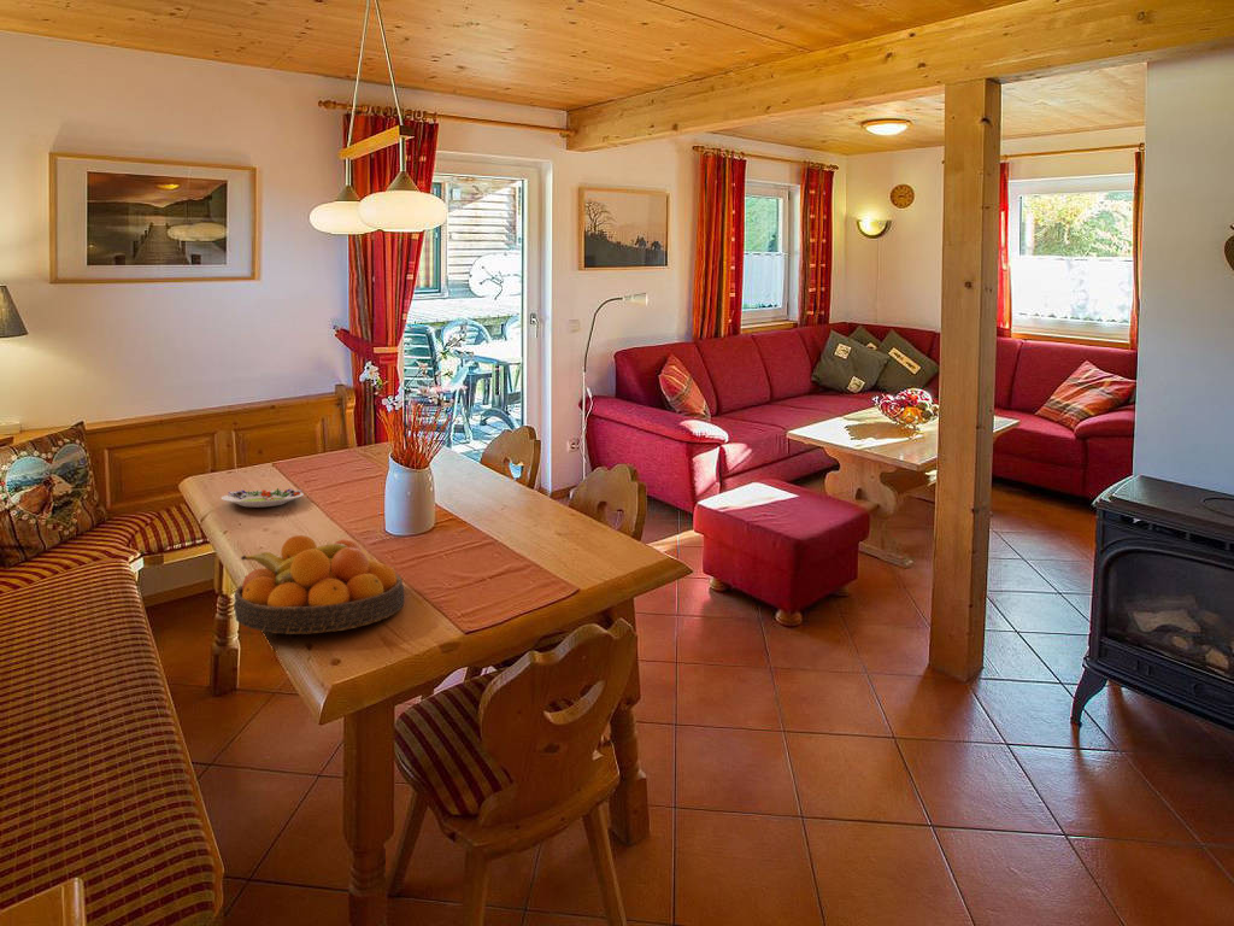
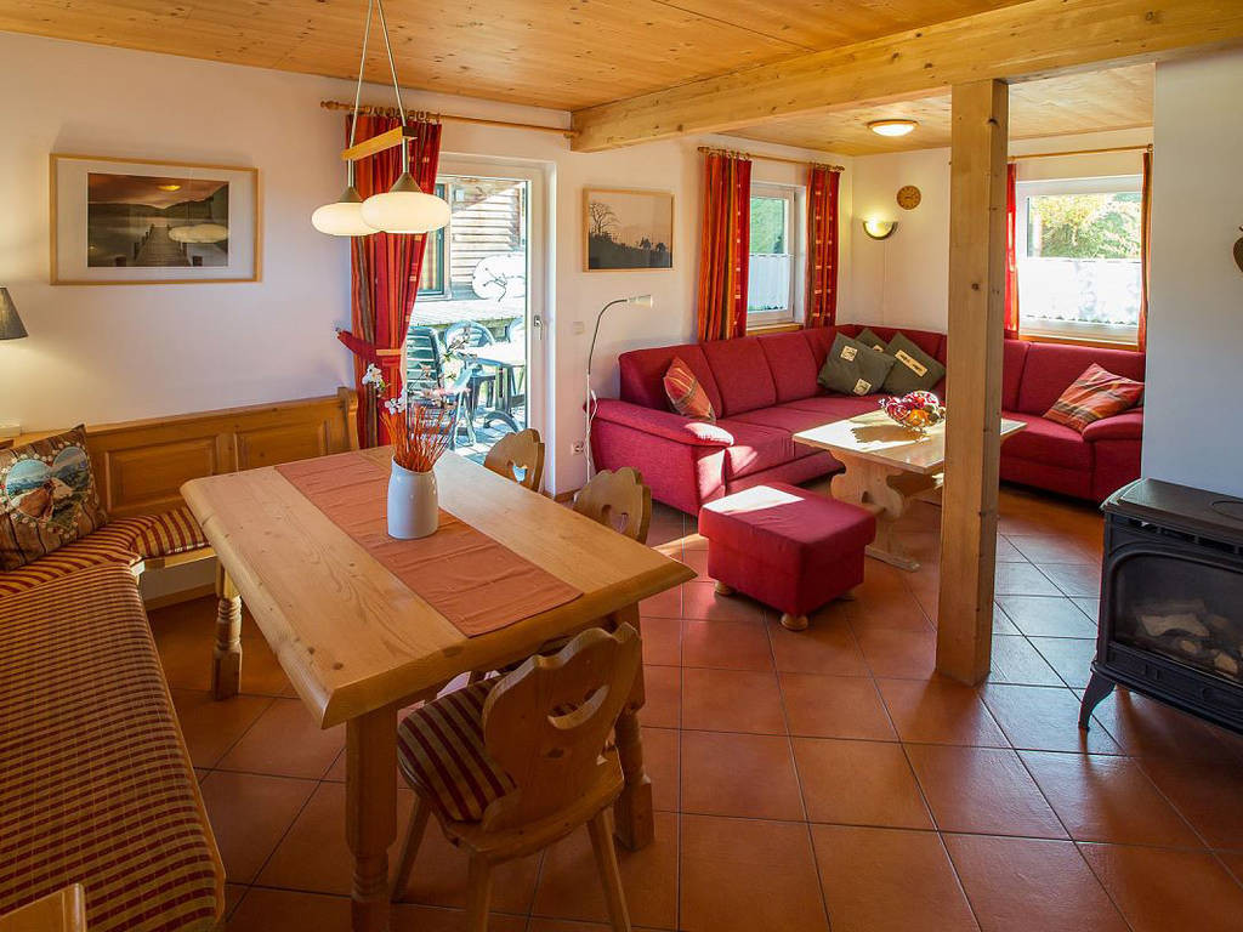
- fruit bowl (321, 575)
- salad plate (263, 498)
